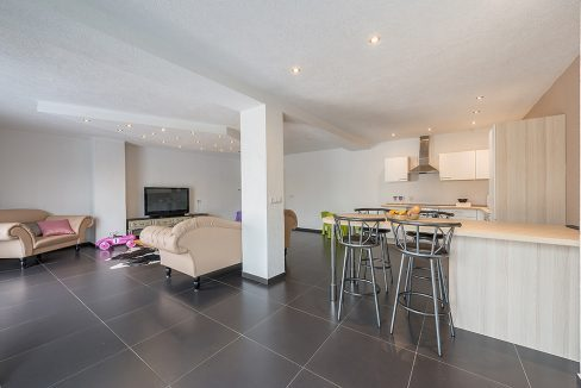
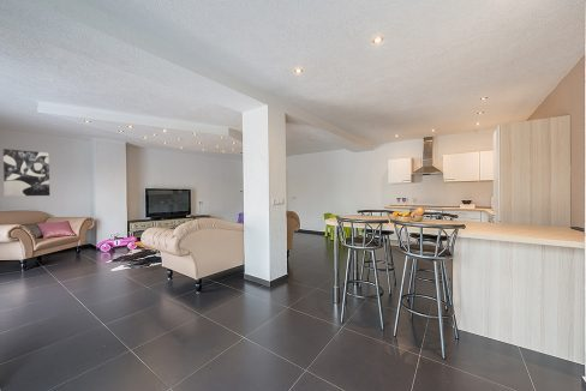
+ wall art (28, 173)
